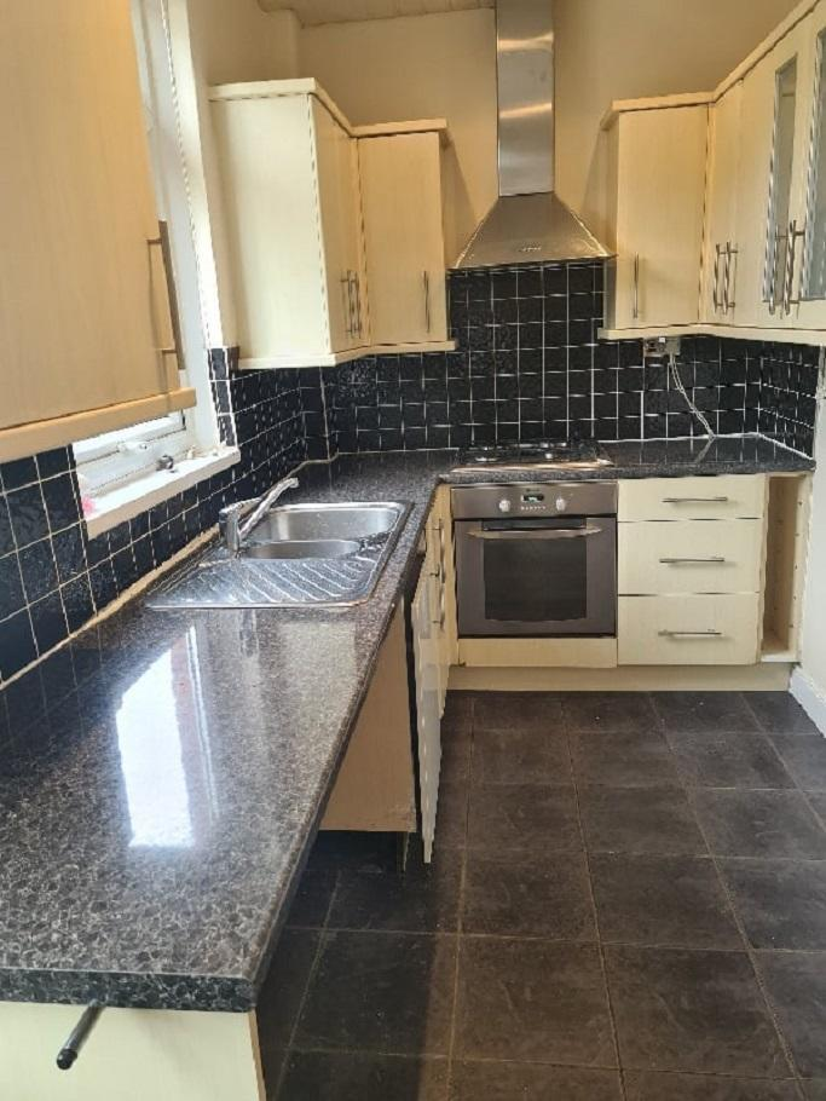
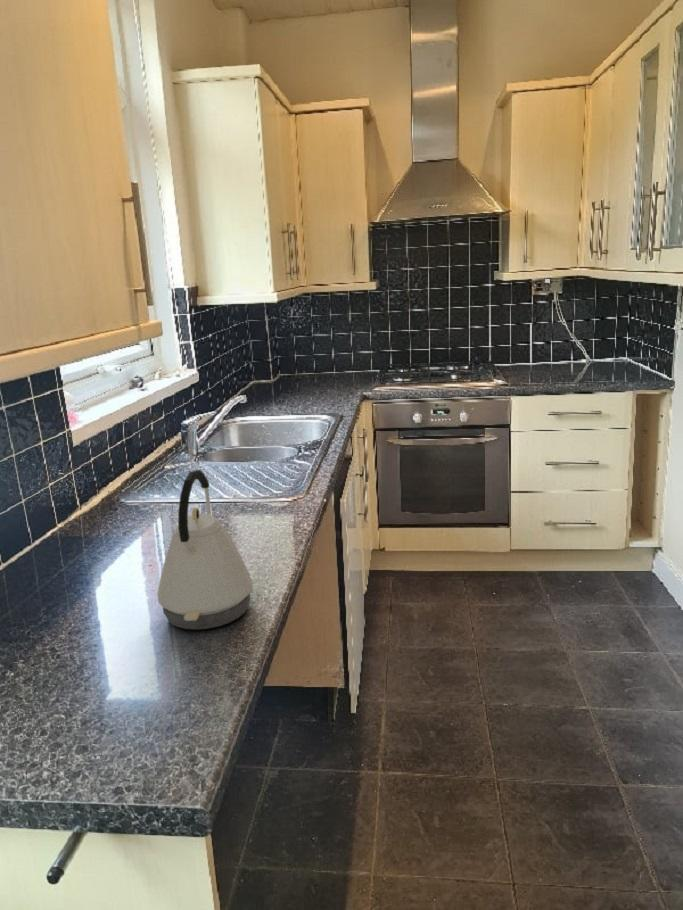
+ kettle (201, 542)
